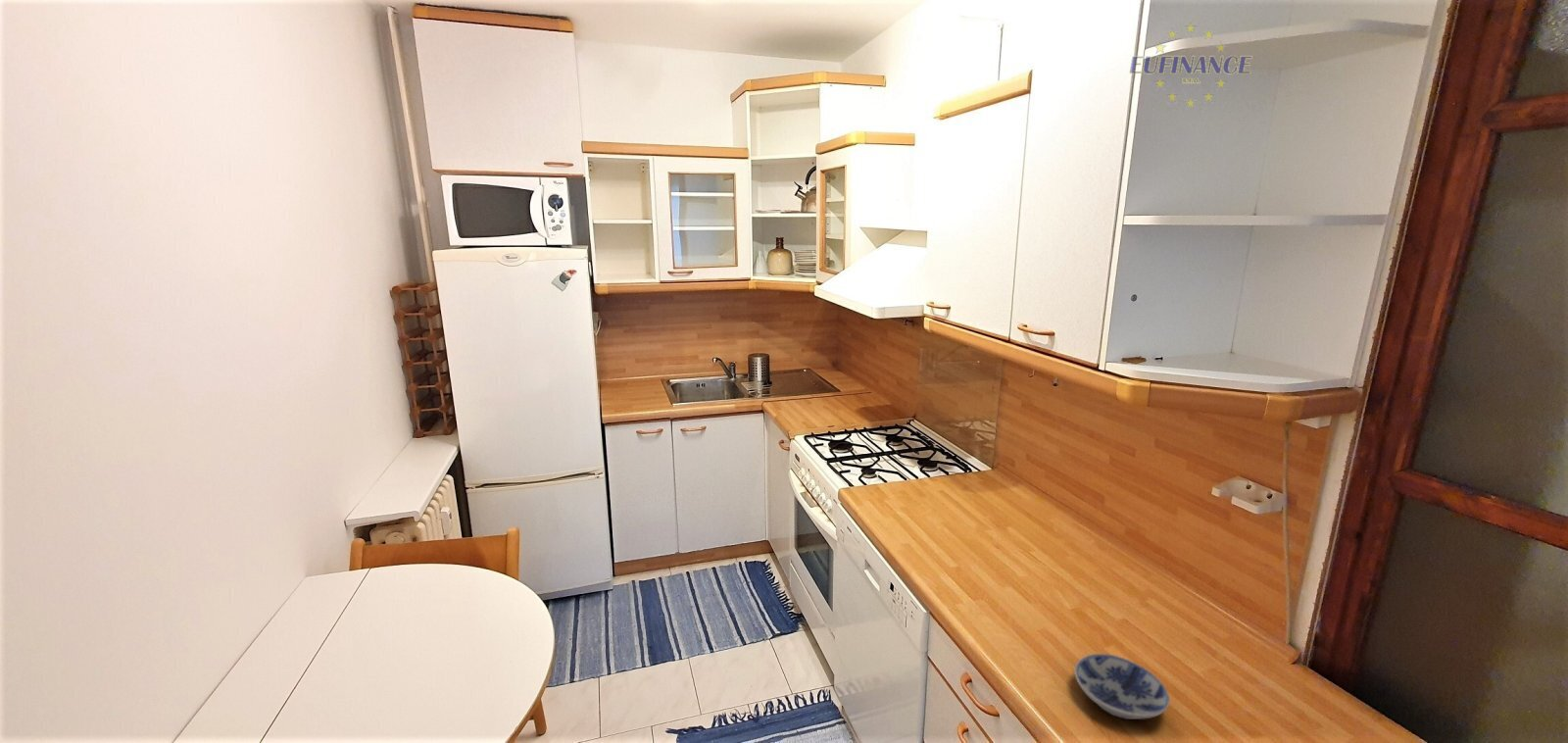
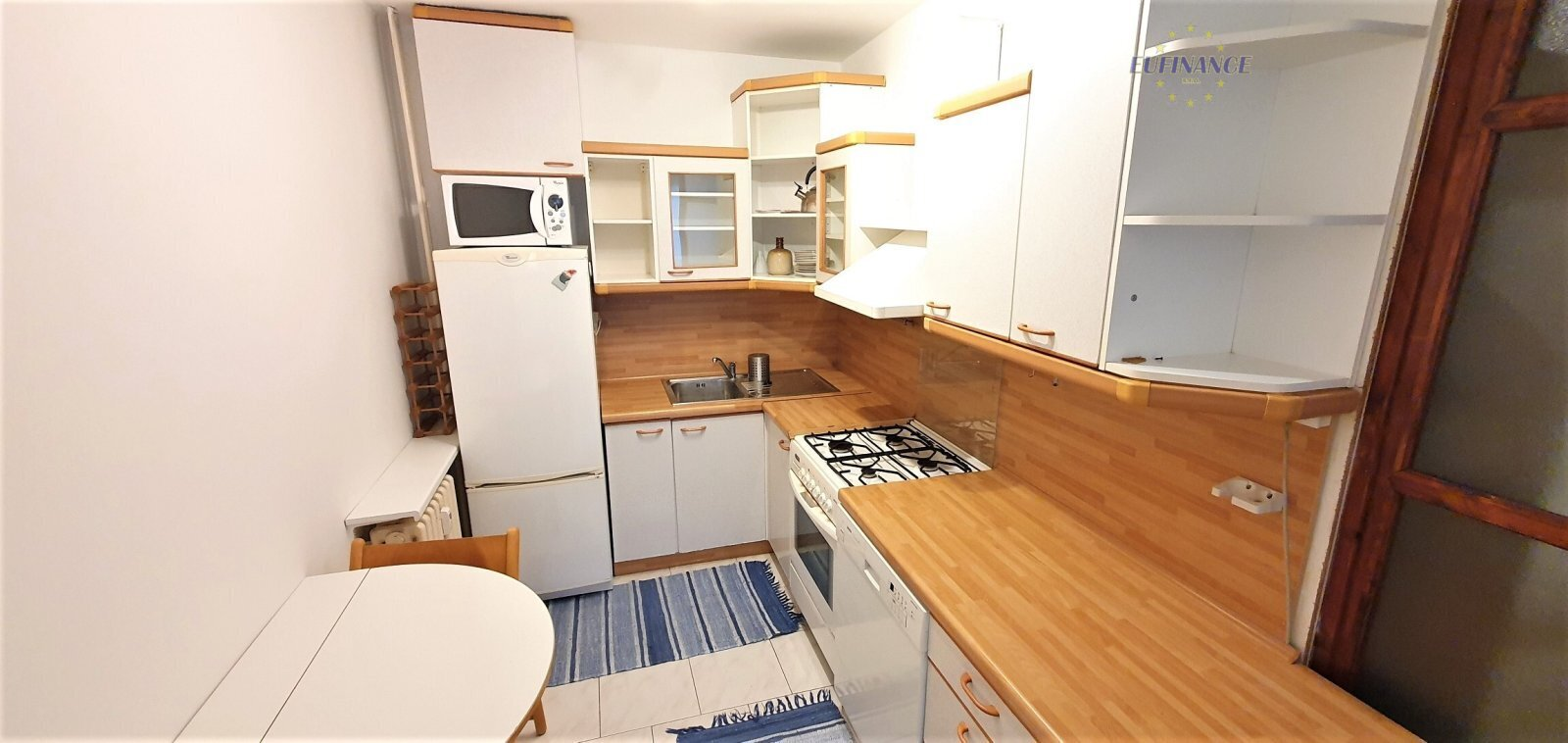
- bowl (1119, 691)
